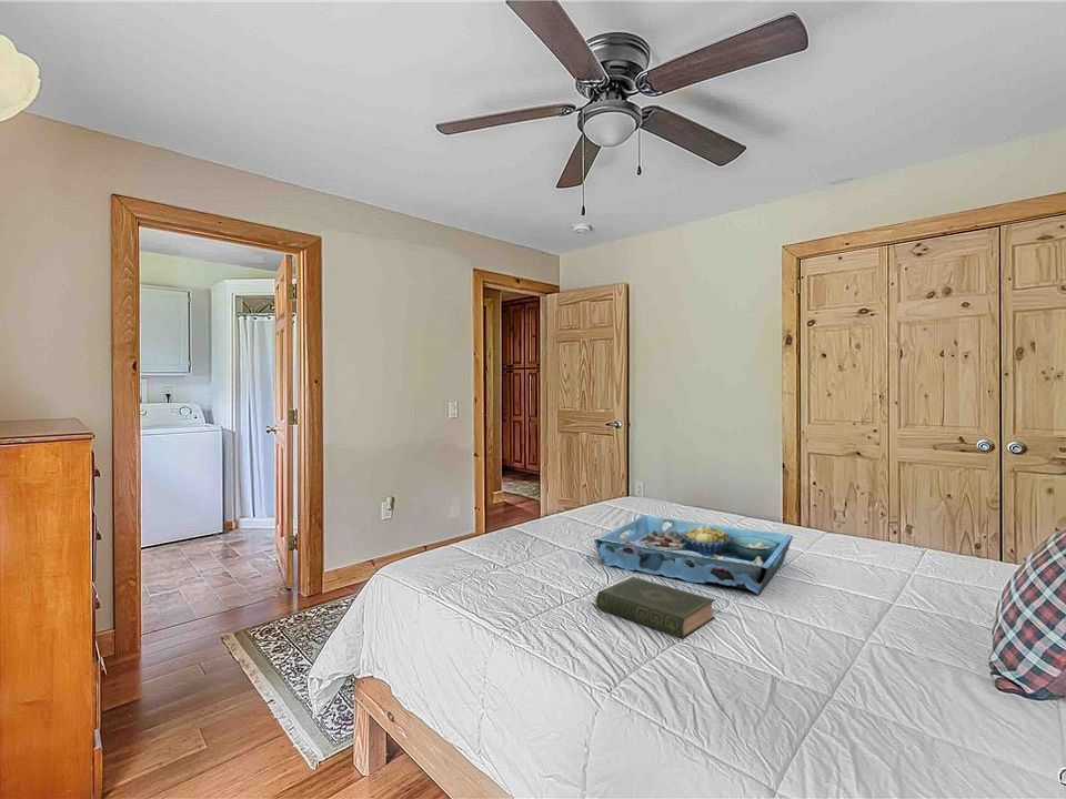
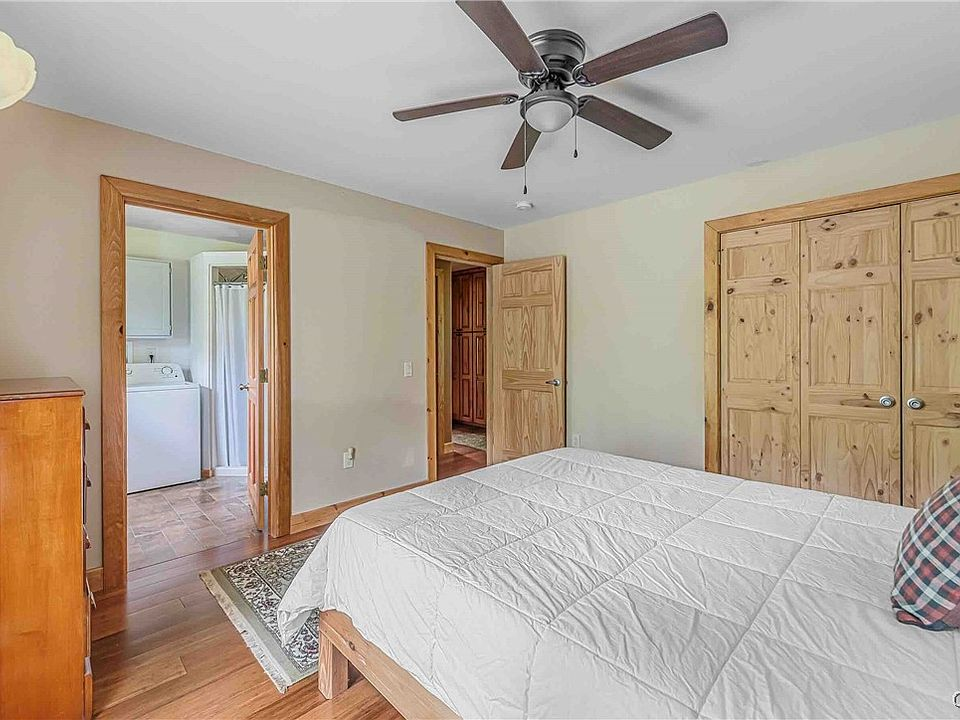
- book (654, 605)
- serving tray (694, 546)
